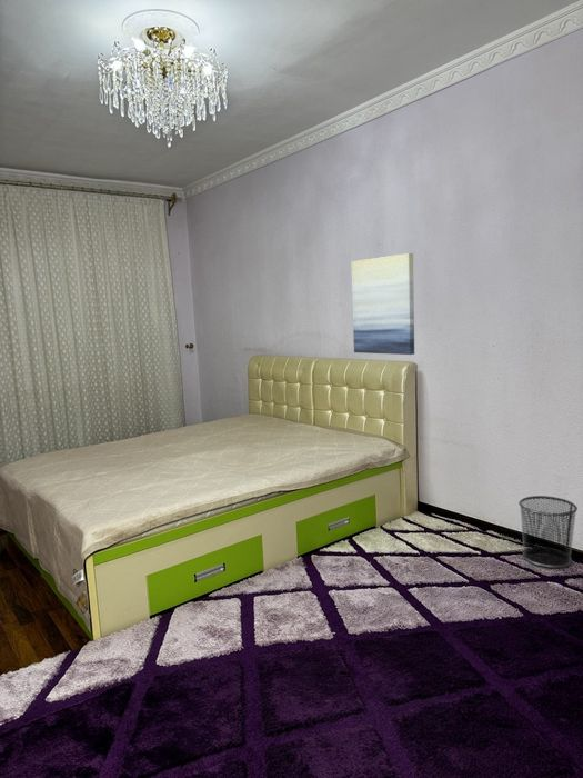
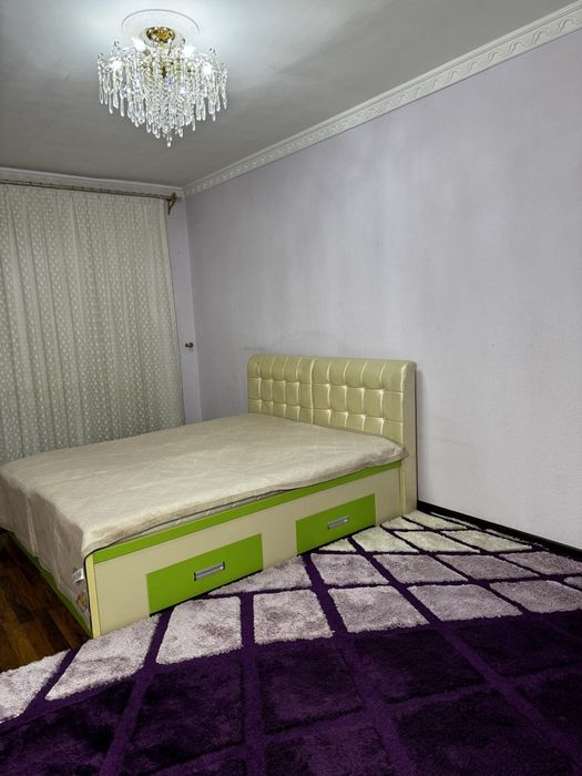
- wall art (381, 306)
- waste bin (546, 530)
